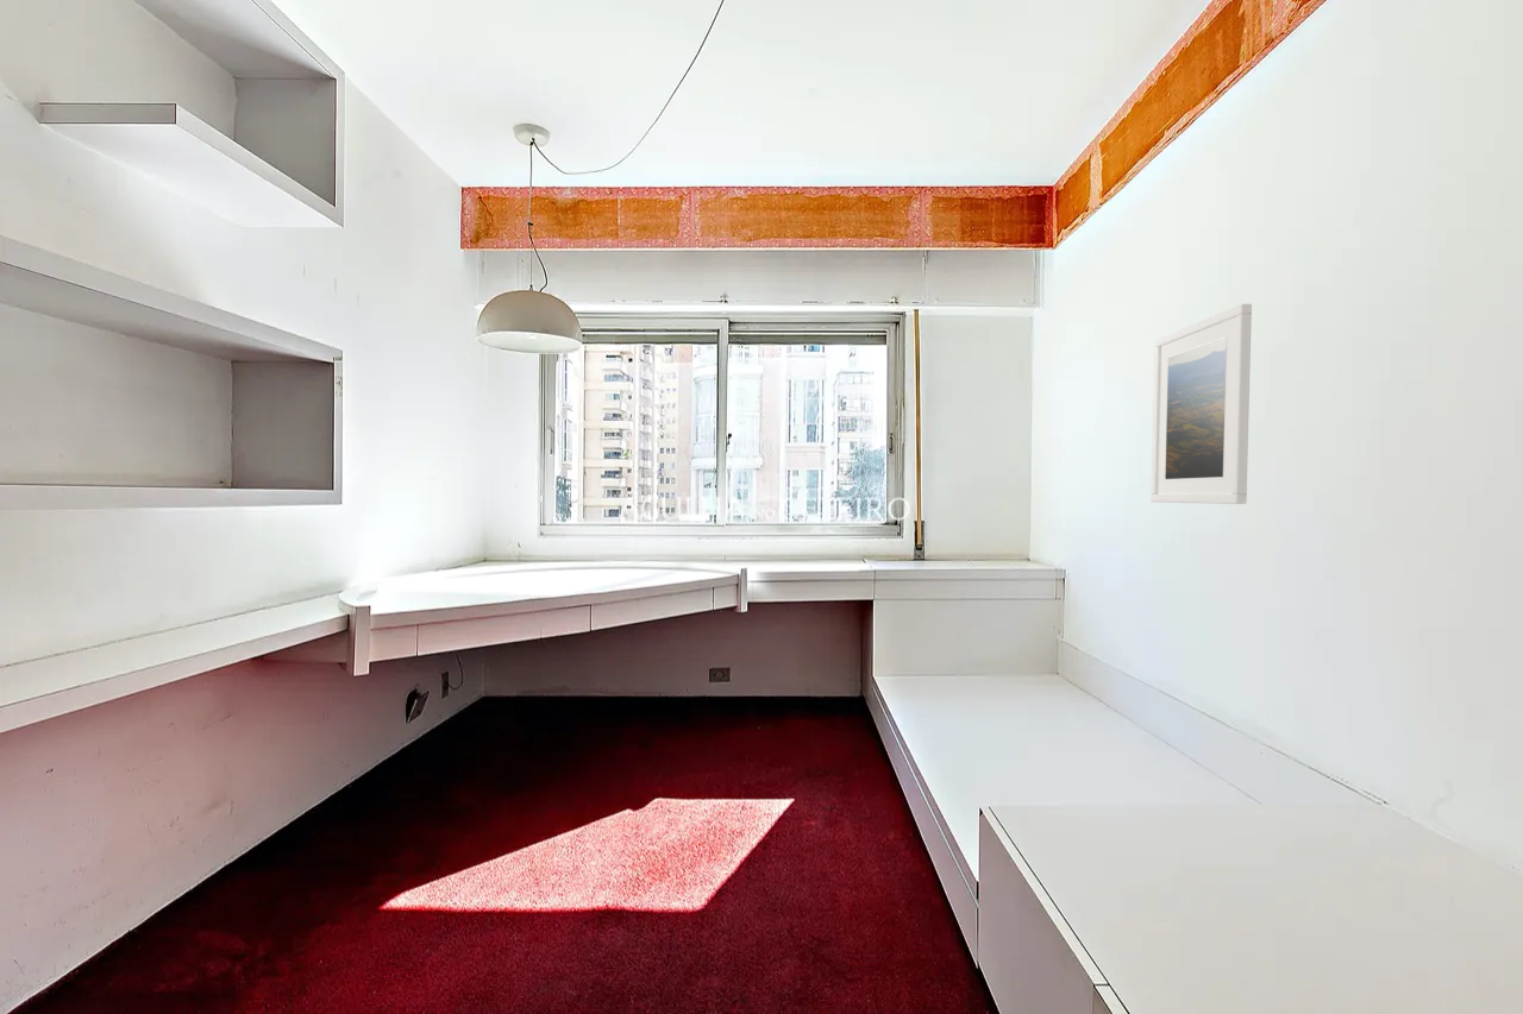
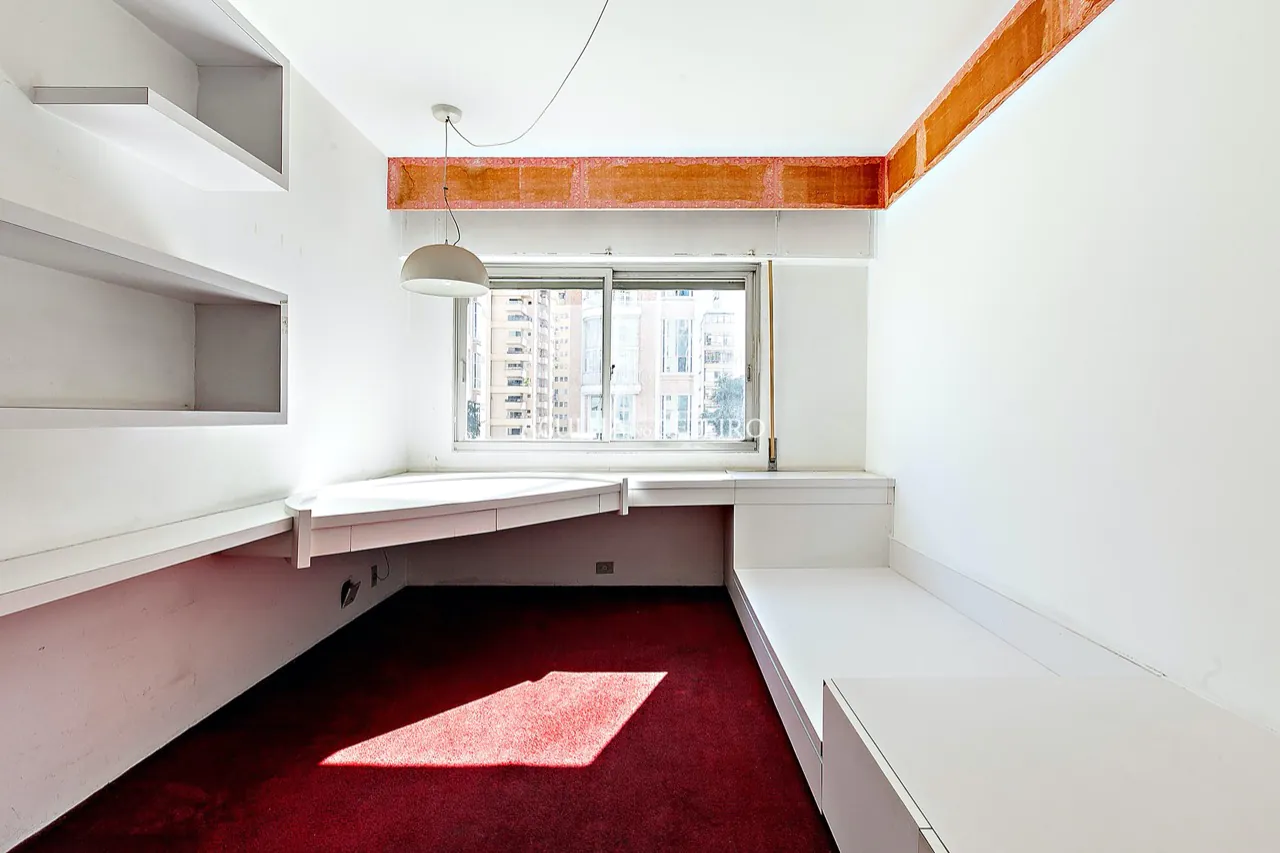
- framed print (1196, 412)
